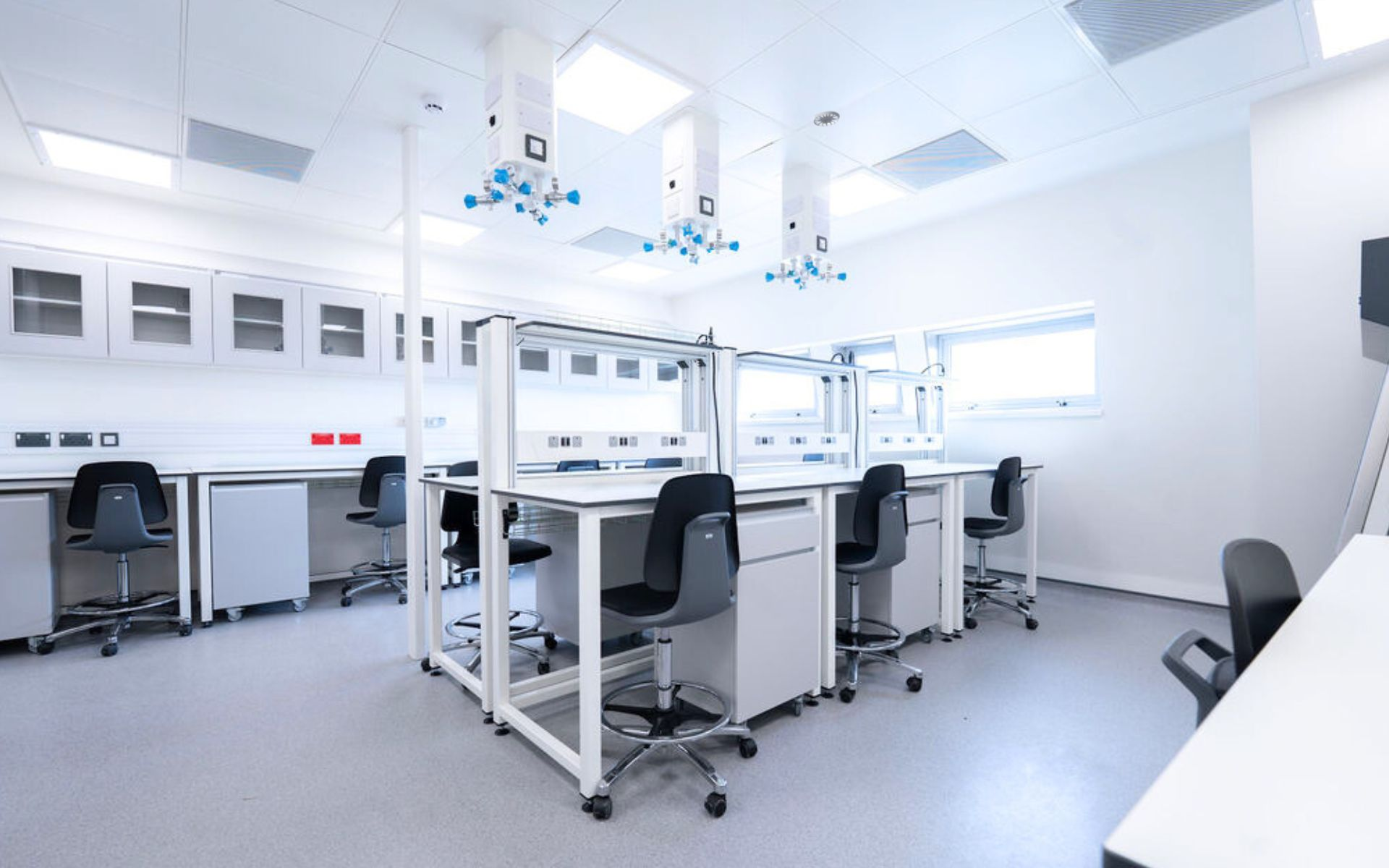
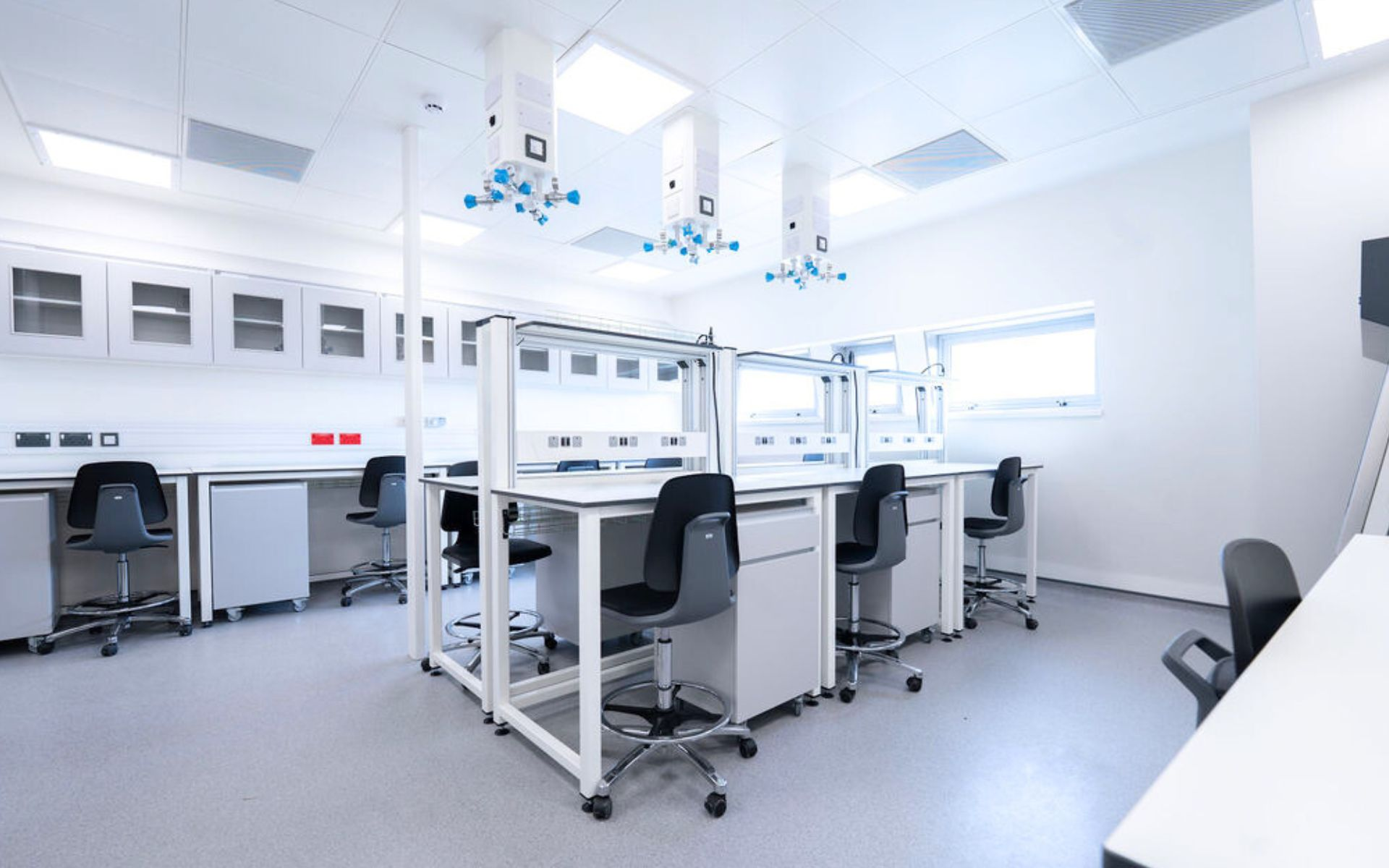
- smoke detector (826, 119)
